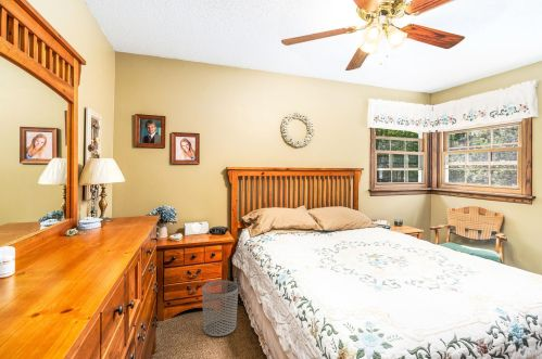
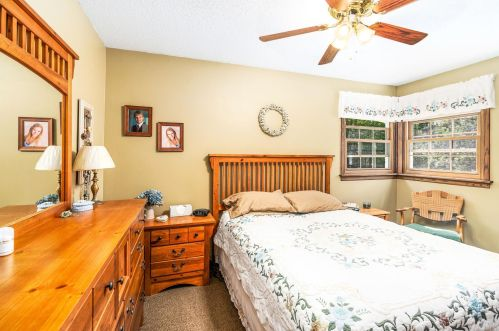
- waste bin (219, 307)
